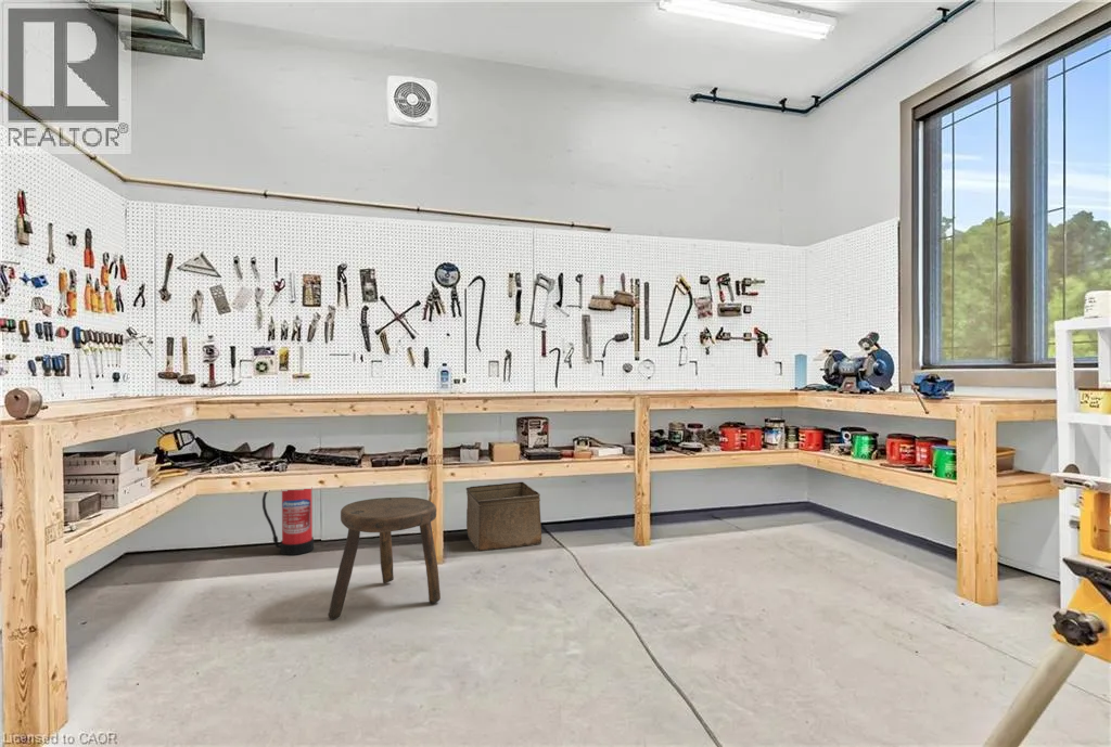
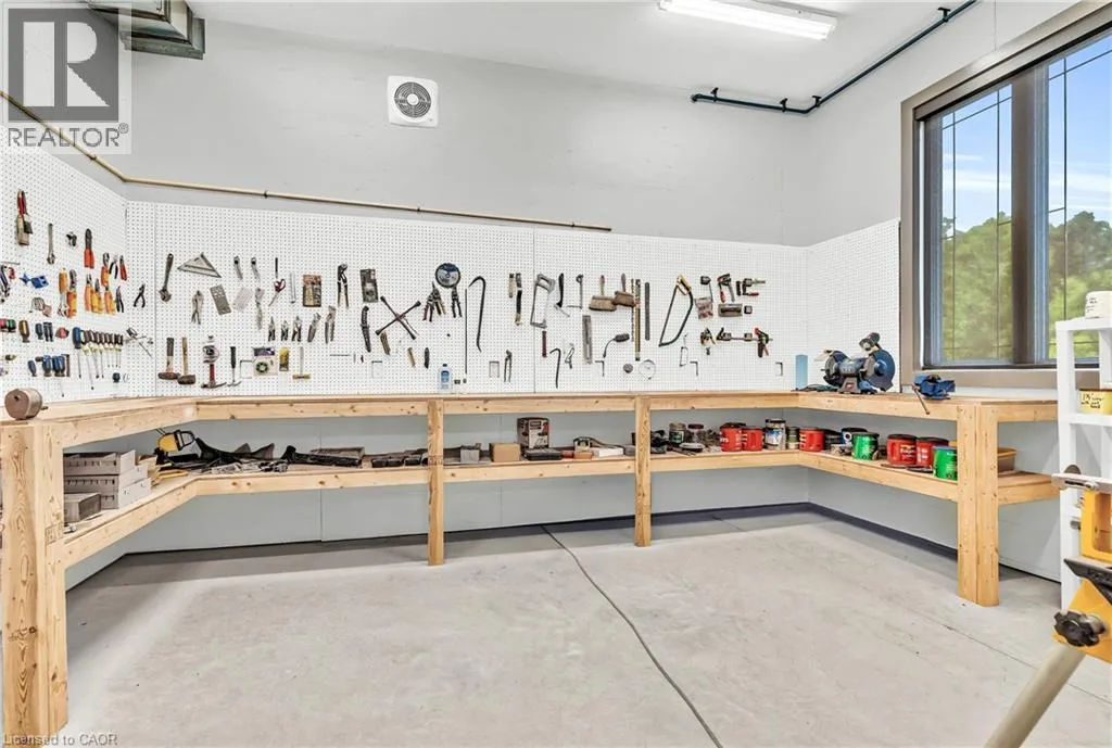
- storage bin (502, 514)
- fire extinguisher (289, 508)
- stool (381, 554)
